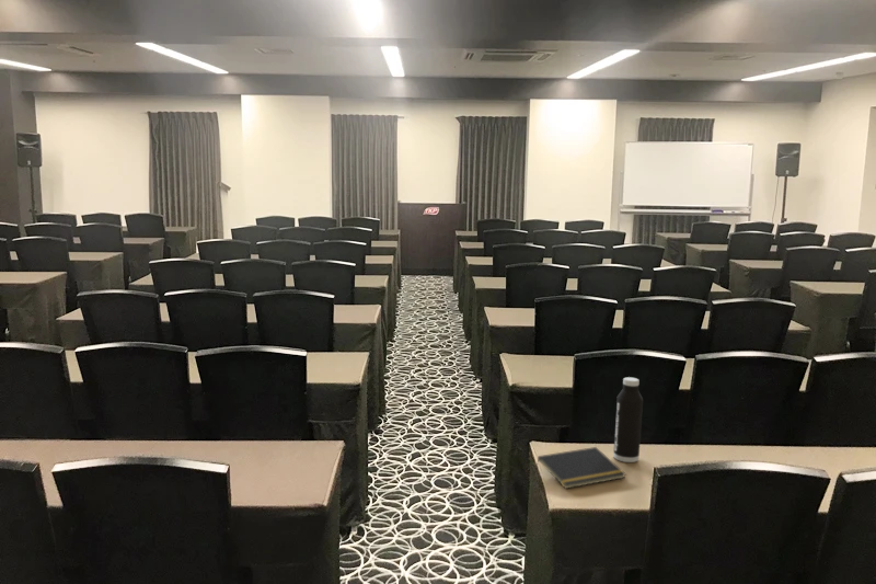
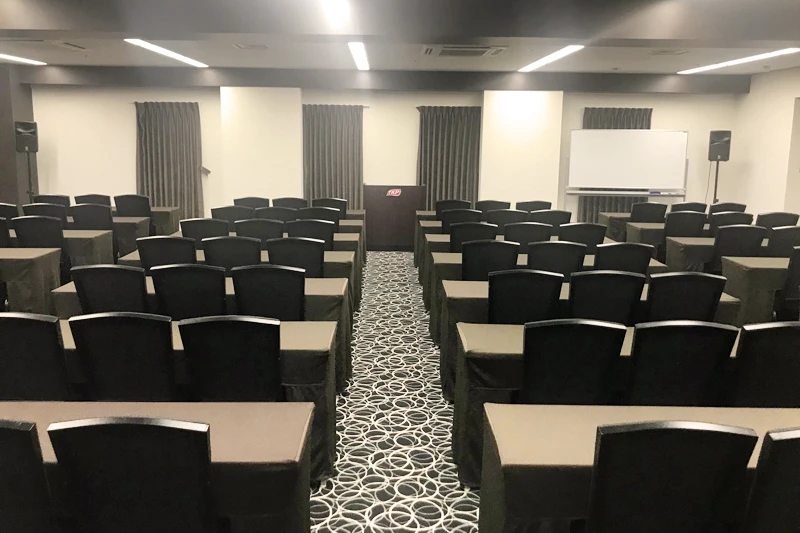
- notepad (580, 466)
- water bottle (627, 419)
